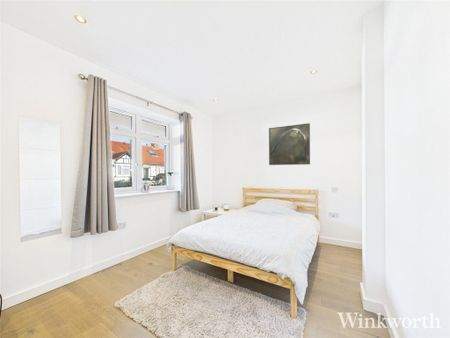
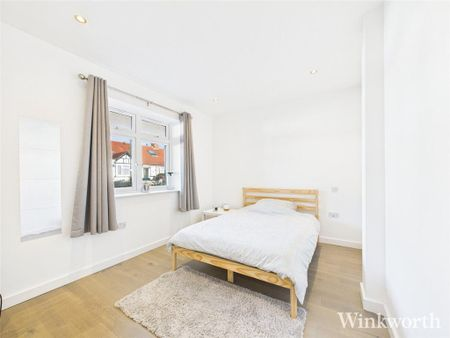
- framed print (288, 145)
